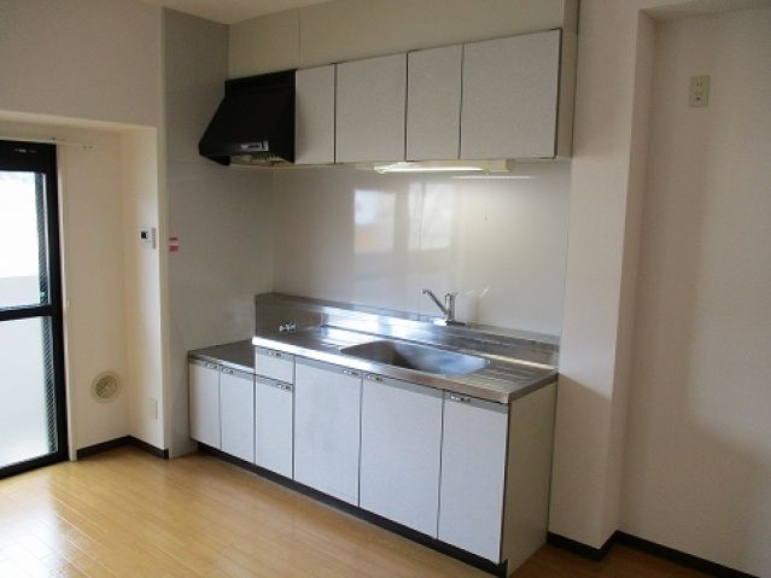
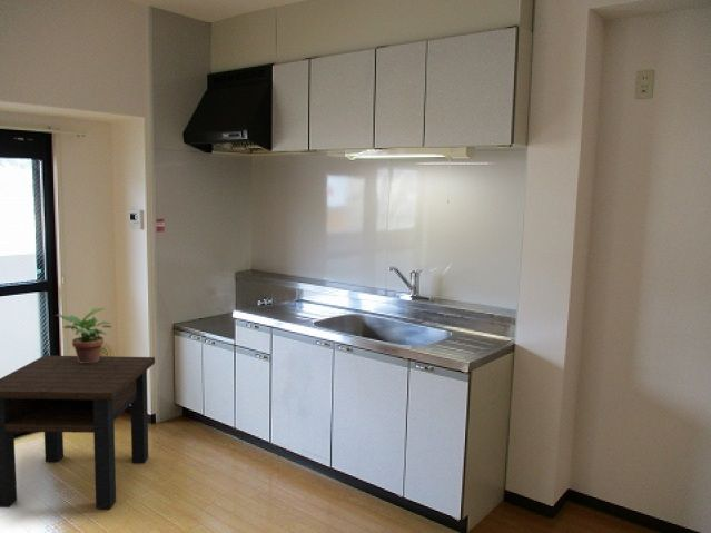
+ potted plant (82, 336)
+ side table (76, 426)
